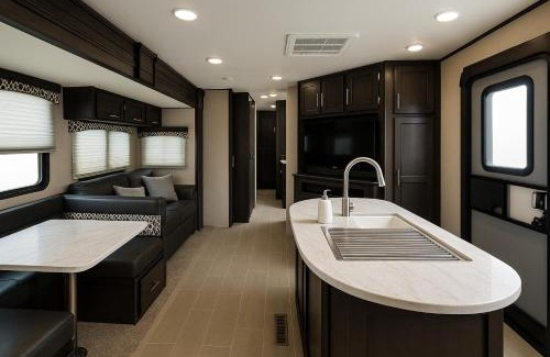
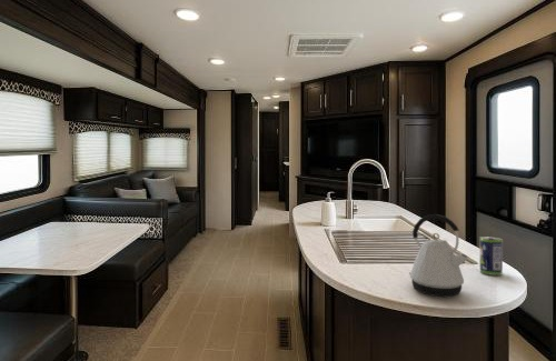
+ kettle (437, 252)
+ beverage can (490, 254)
